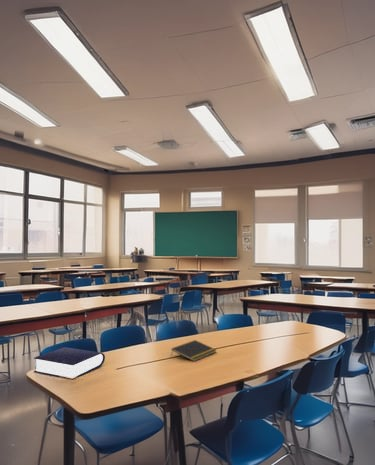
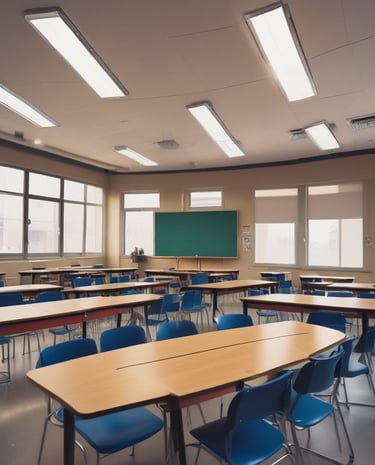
- notepad (194, 350)
- book (70, 361)
